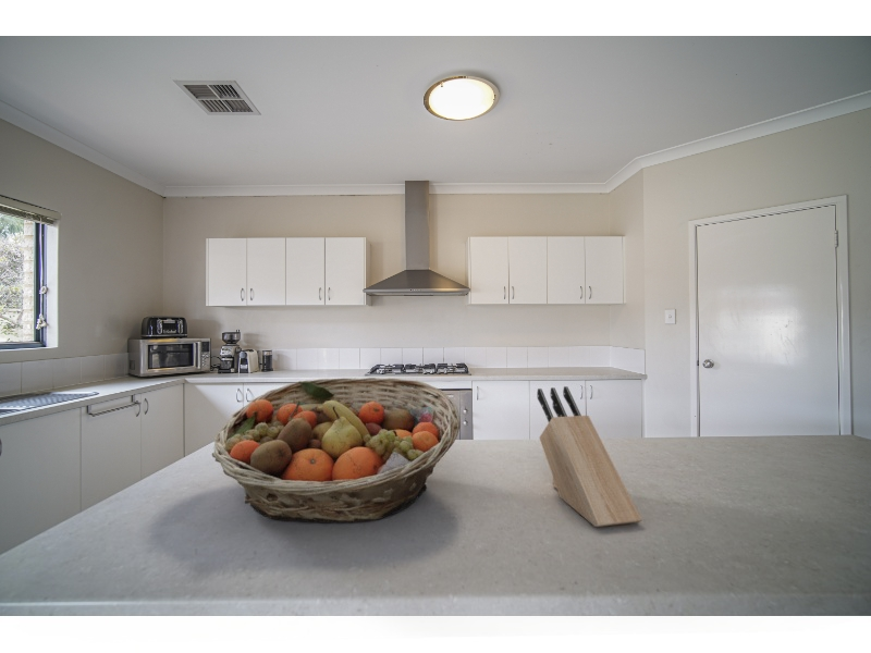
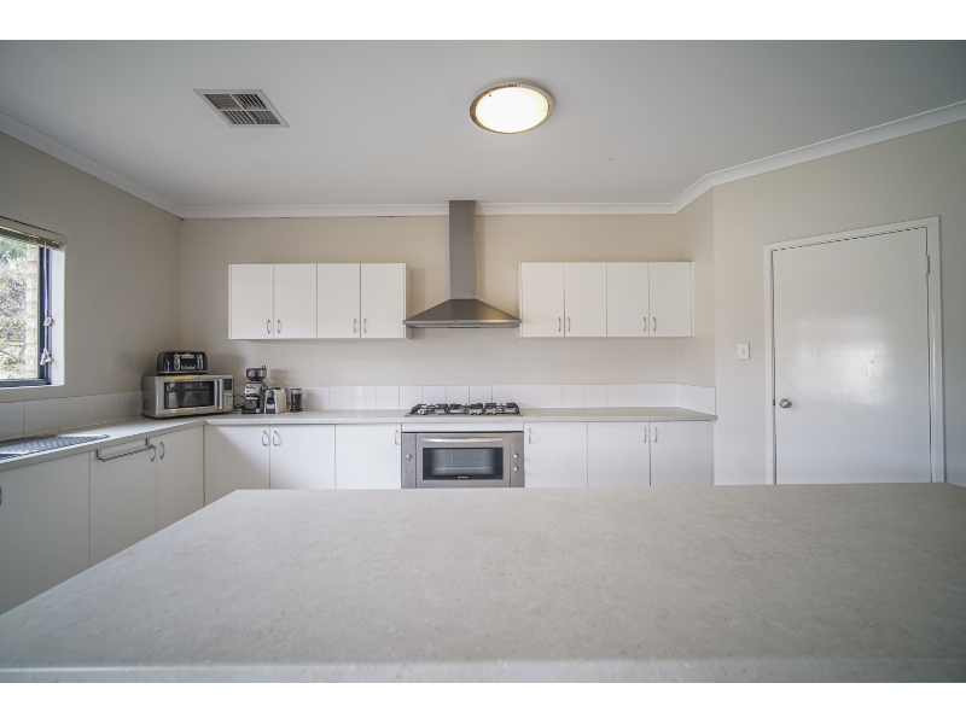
- knife block (578, 444)
- fruit basket (342, 436)
